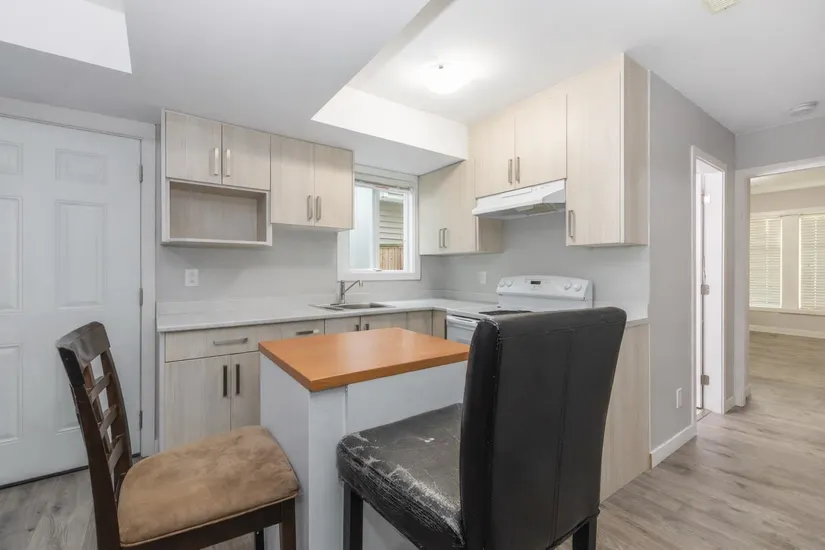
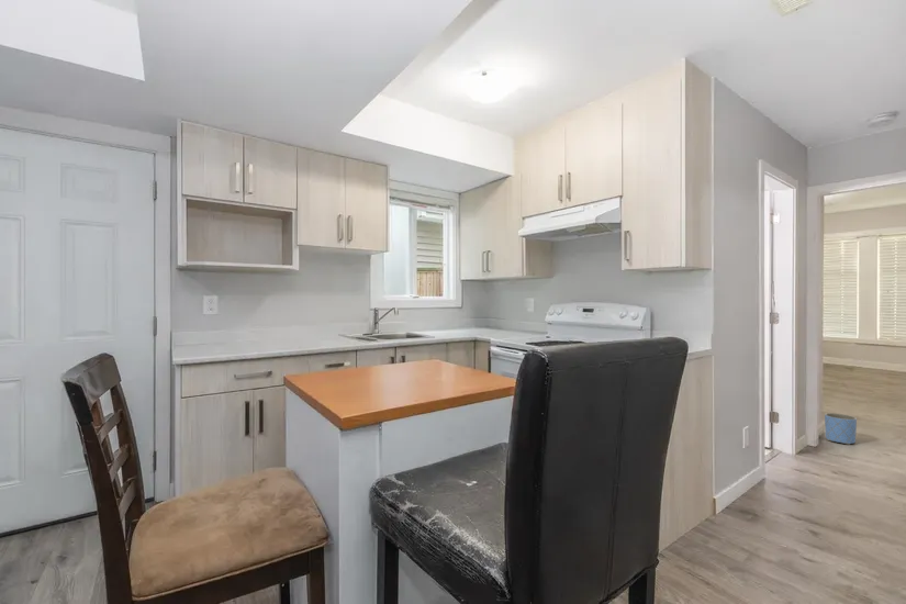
+ planter (840, 428)
